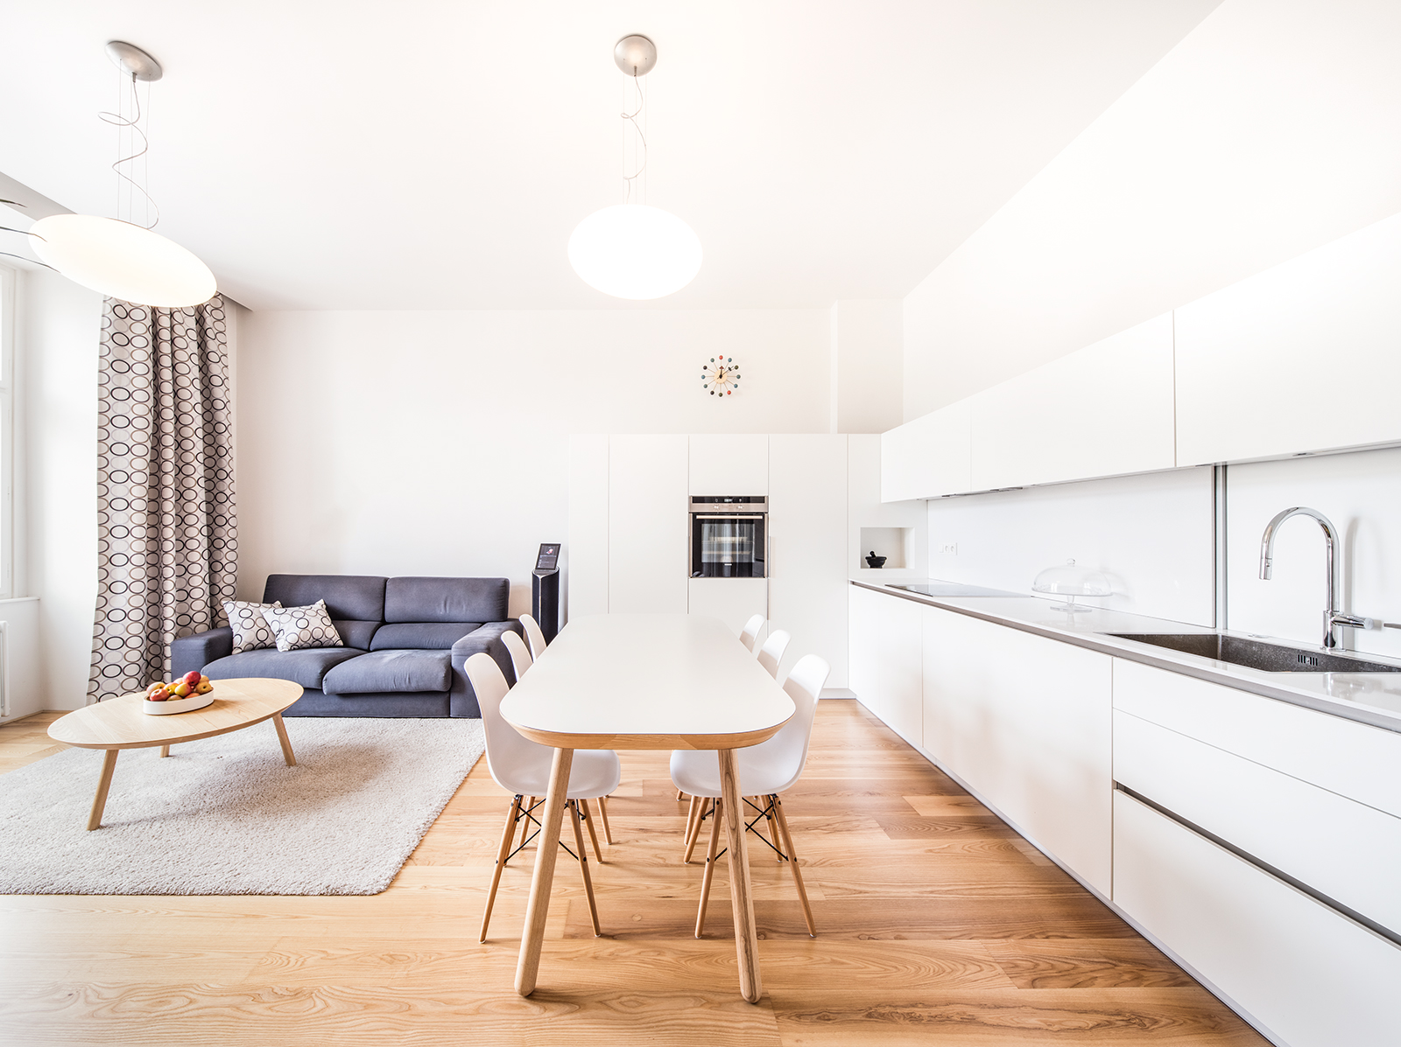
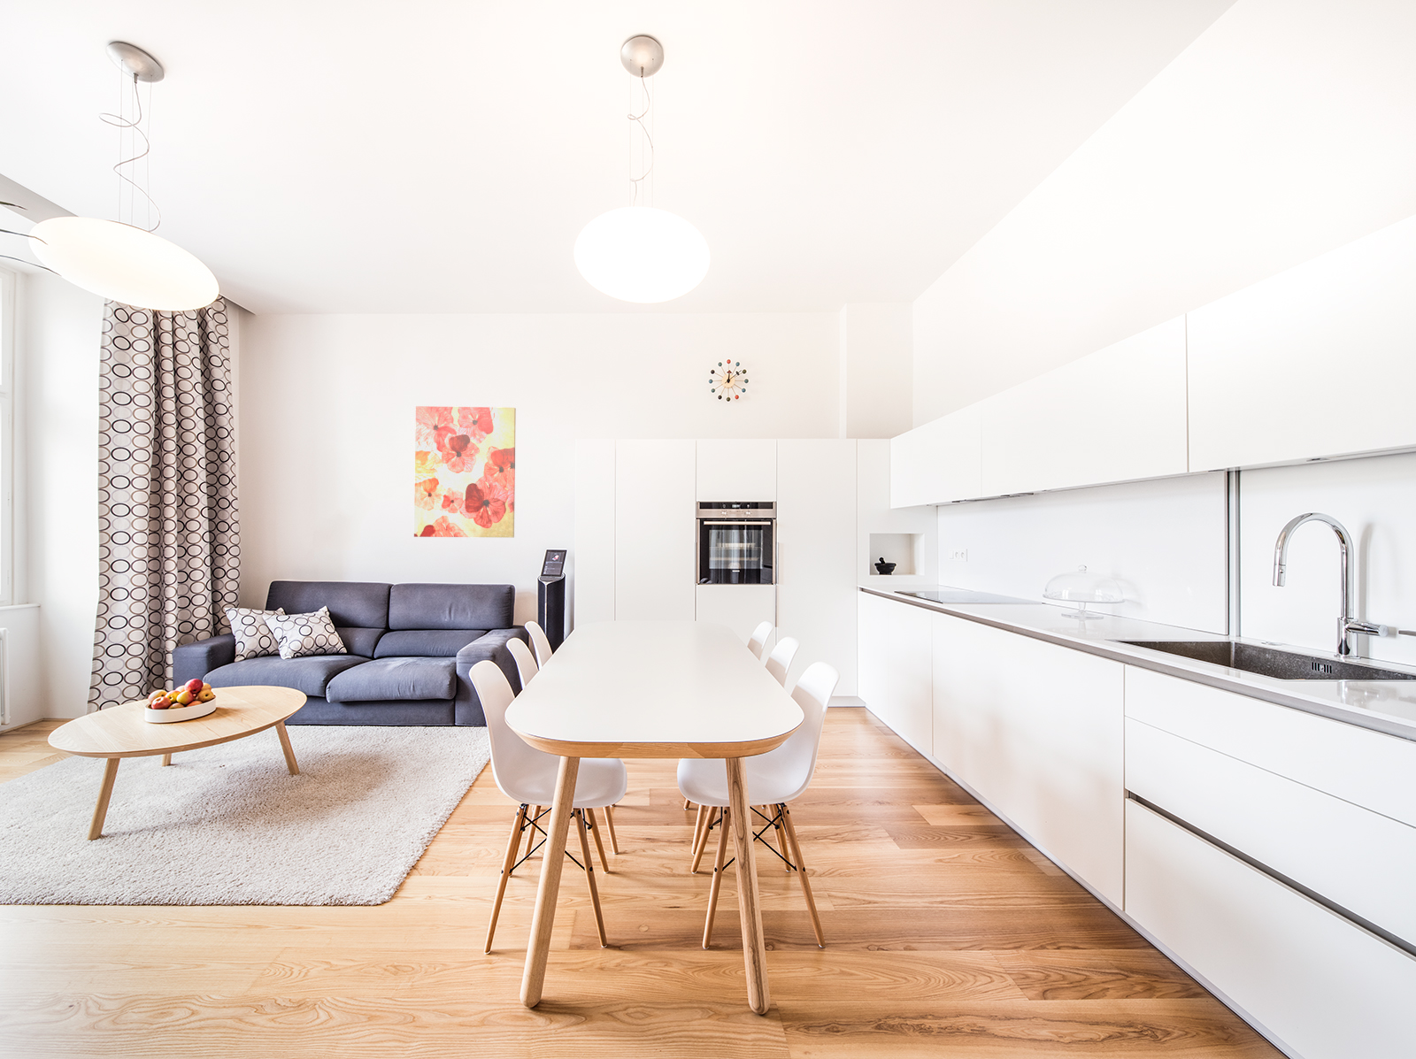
+ wall art (465, 472)
